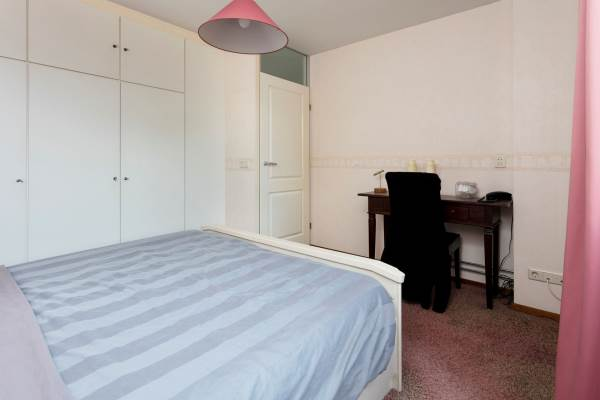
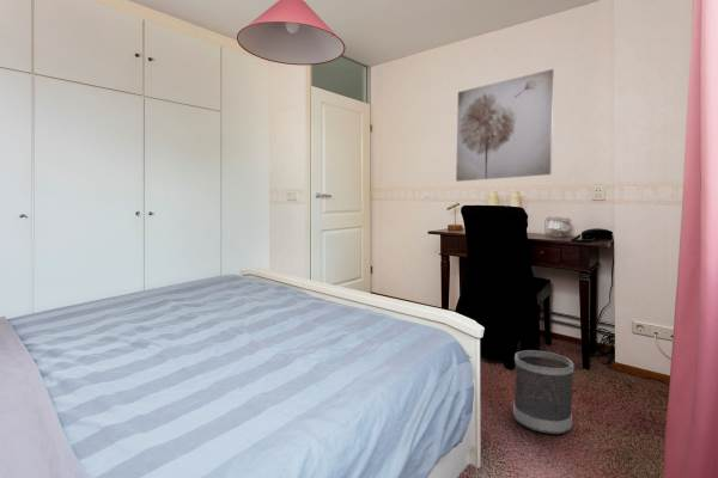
+ wastebasket (542, 388)
+ wall art (500, 129)
